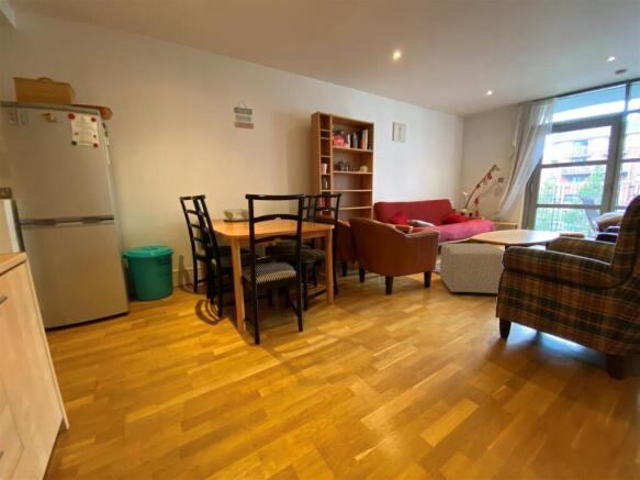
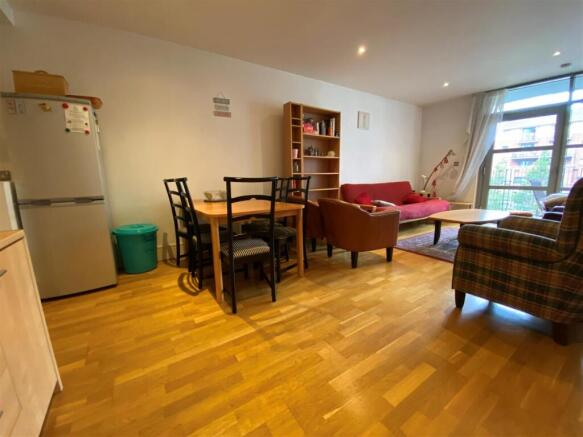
- ottoman (471, 267)
